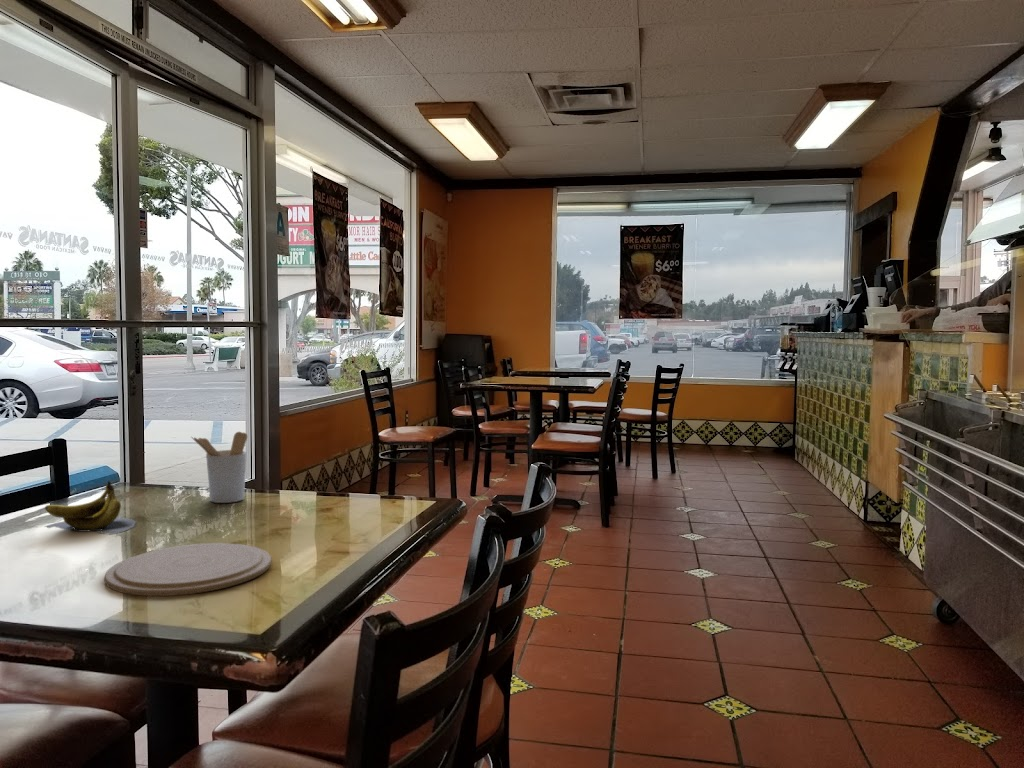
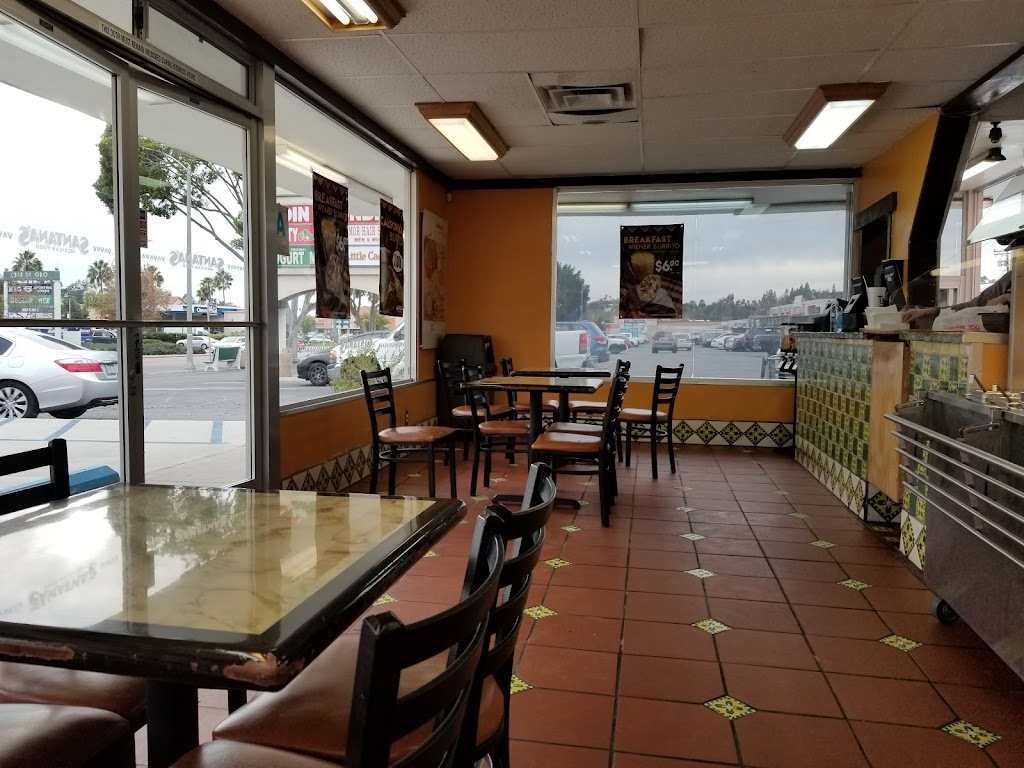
- plate (191, 565)
- utensil holder (218, 466)
- banana (85, 506)
